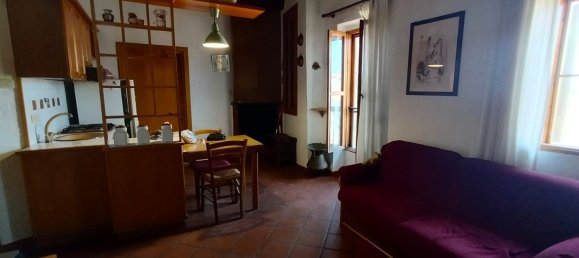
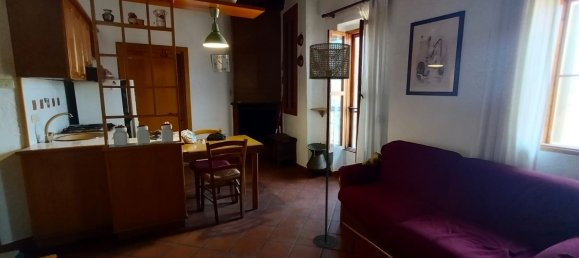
+ floor lamp (327, 148)
